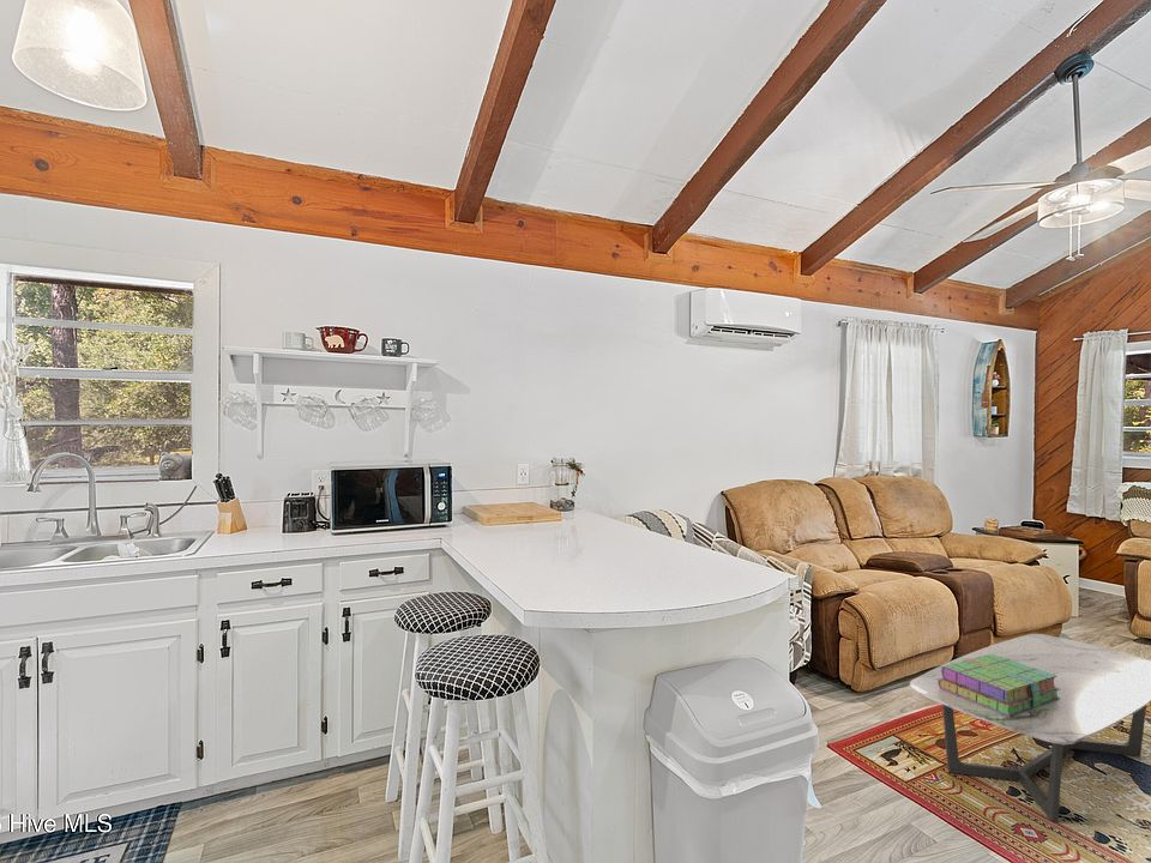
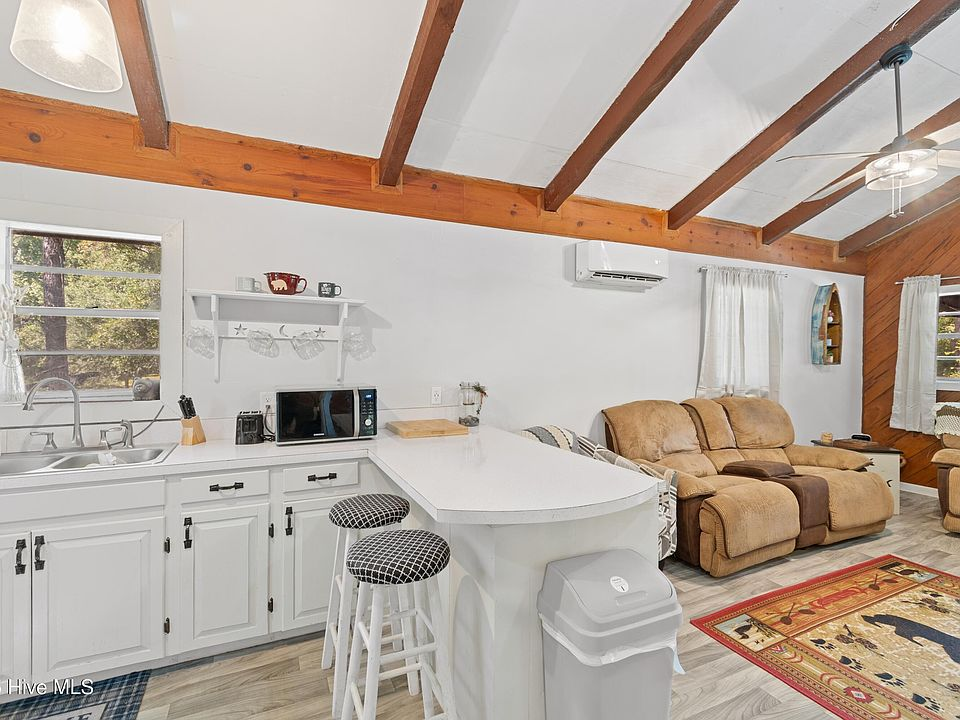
- stack of books (998, 681)
- coffee table (1047, 719)
